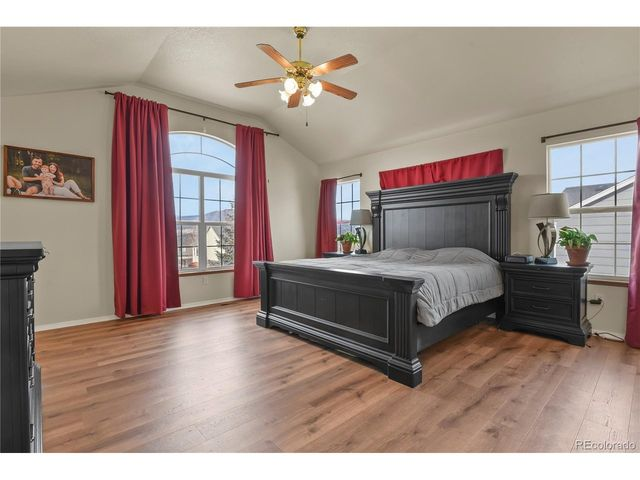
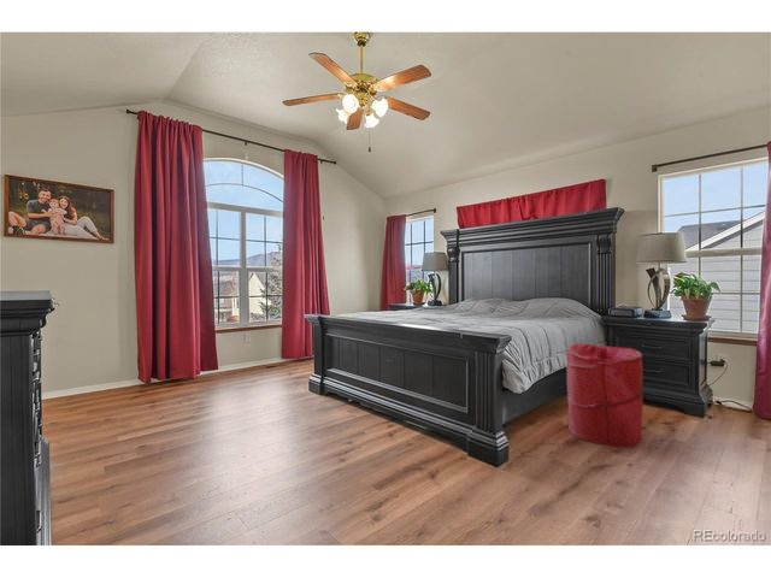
+ laundry hamper (602, 390)
